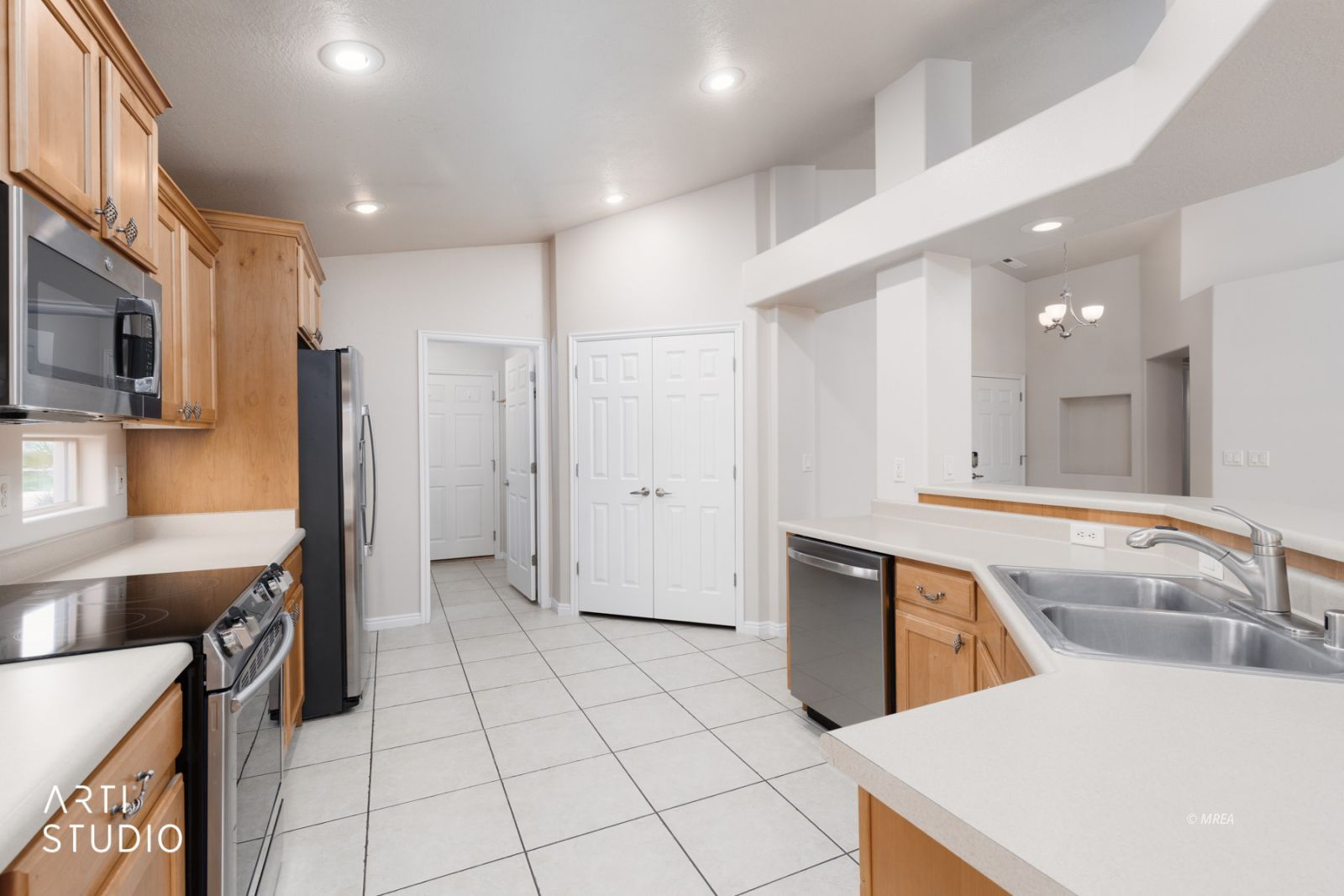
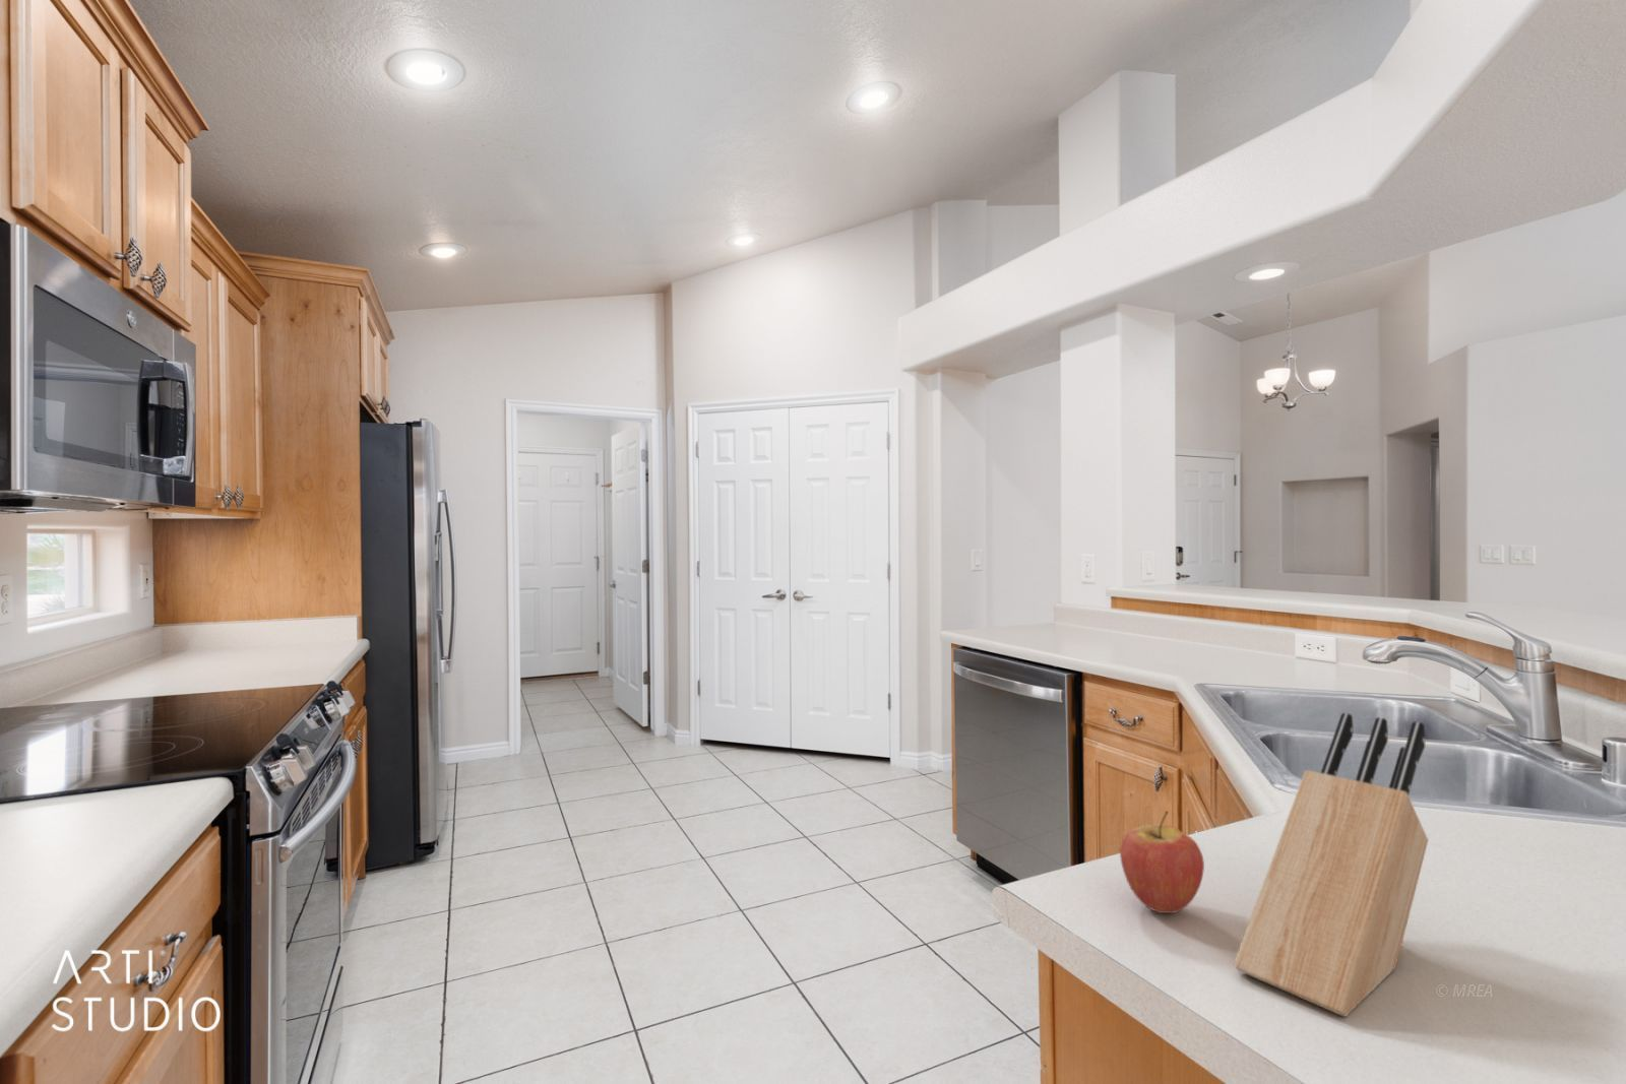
+ fruit (1160, 859)
+ knife block (1343, 840)
